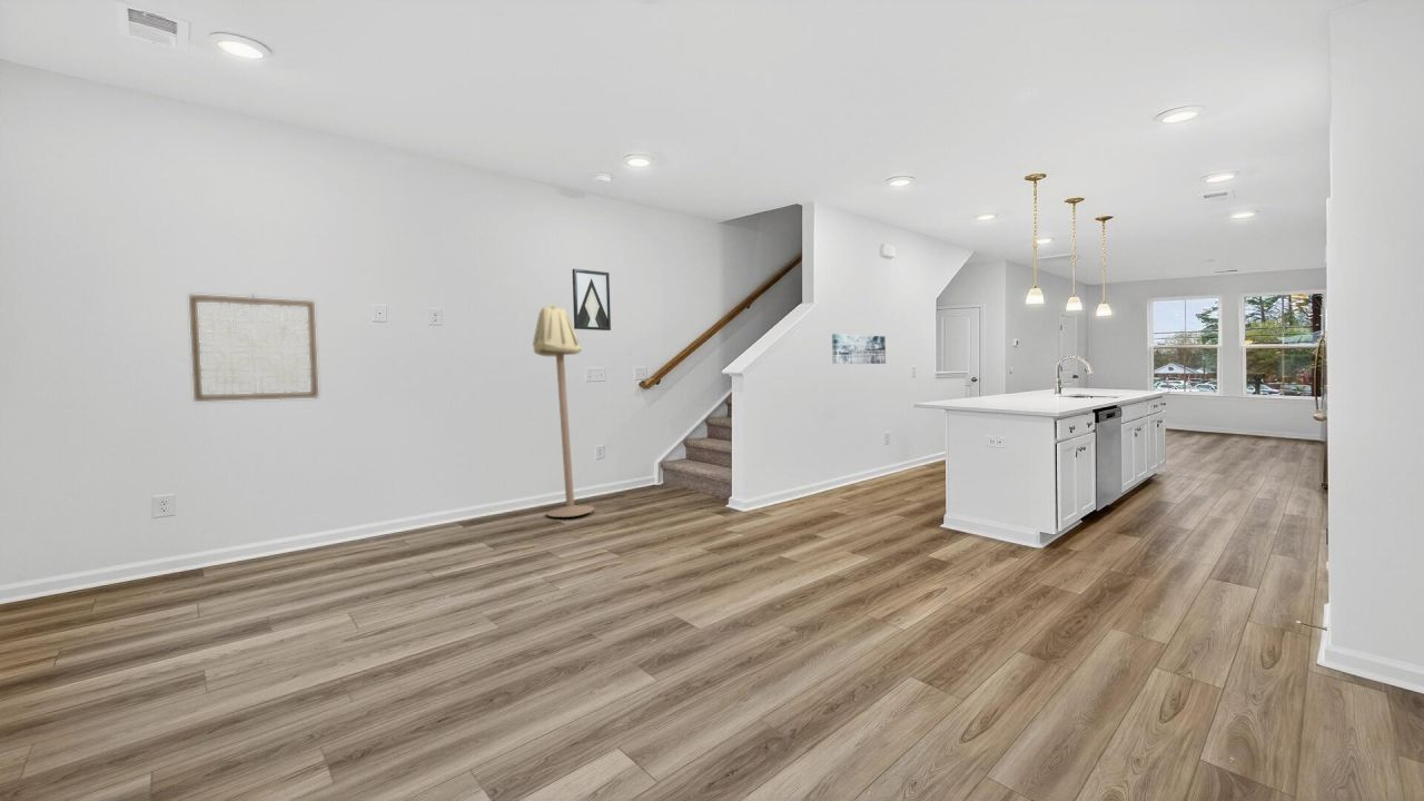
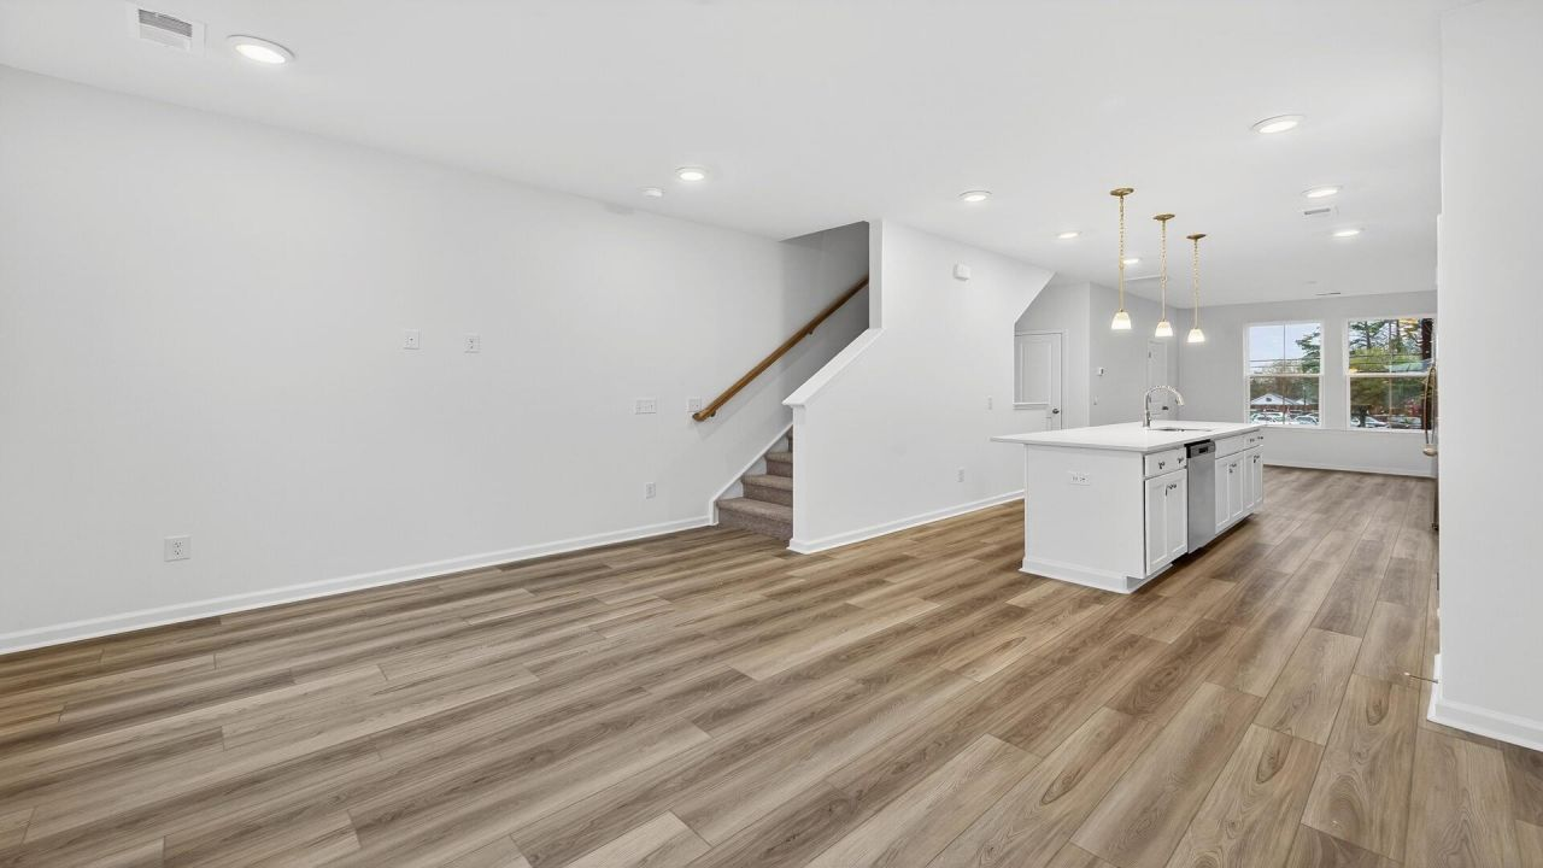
- wall art (859, 349)
- wall art (592, 300)
- floor lamp (561, 408)
- wall art (257, 345)
